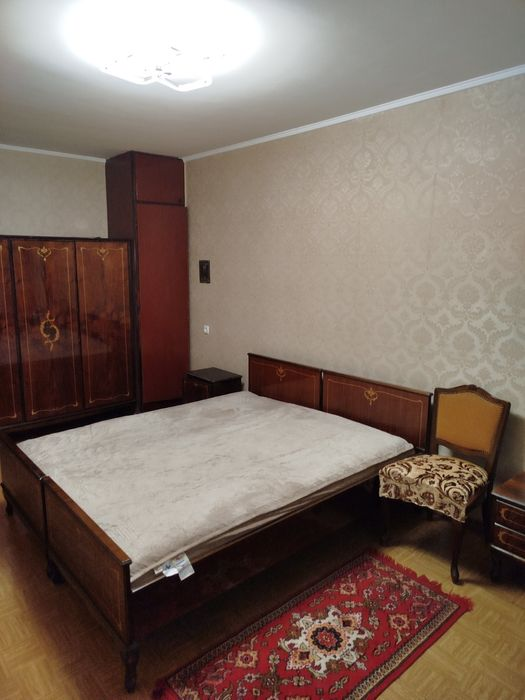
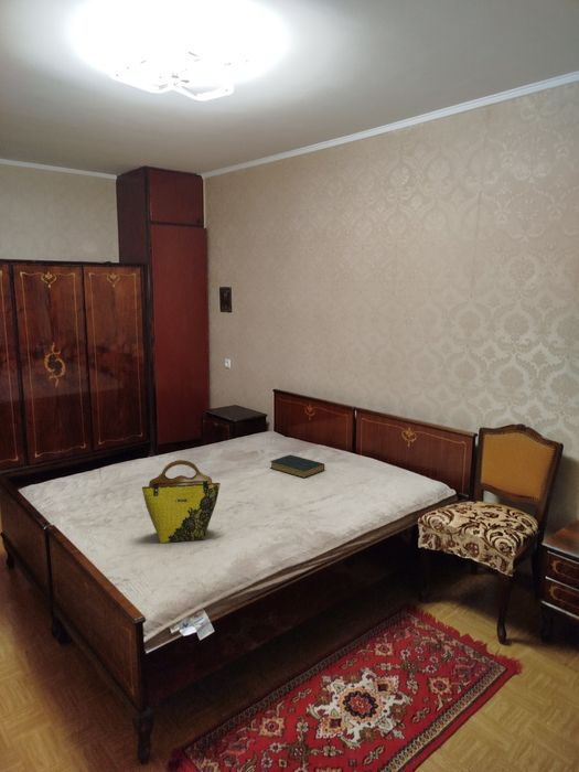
+ hardback book (297, 465)
+ tote bag (181, 497)
